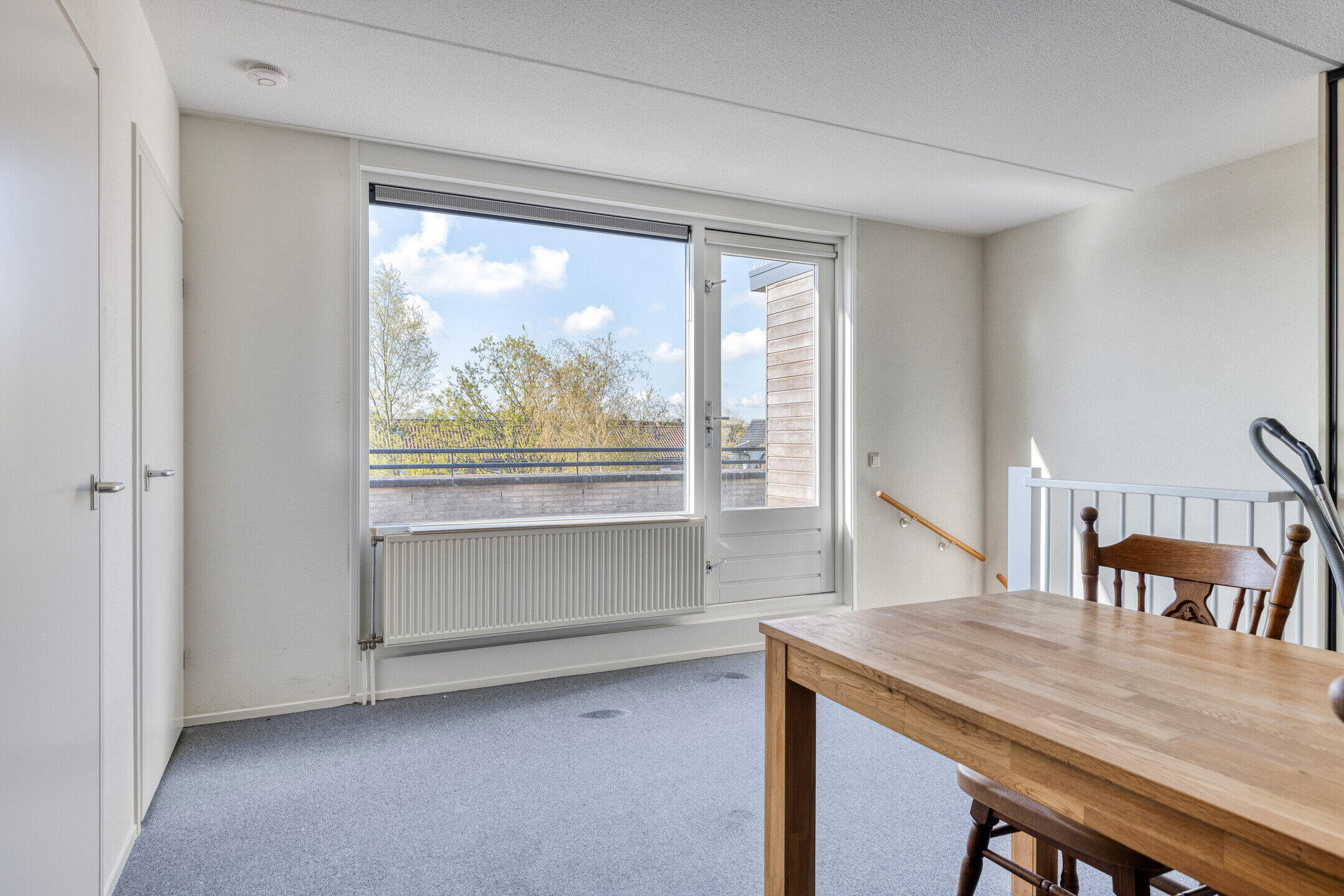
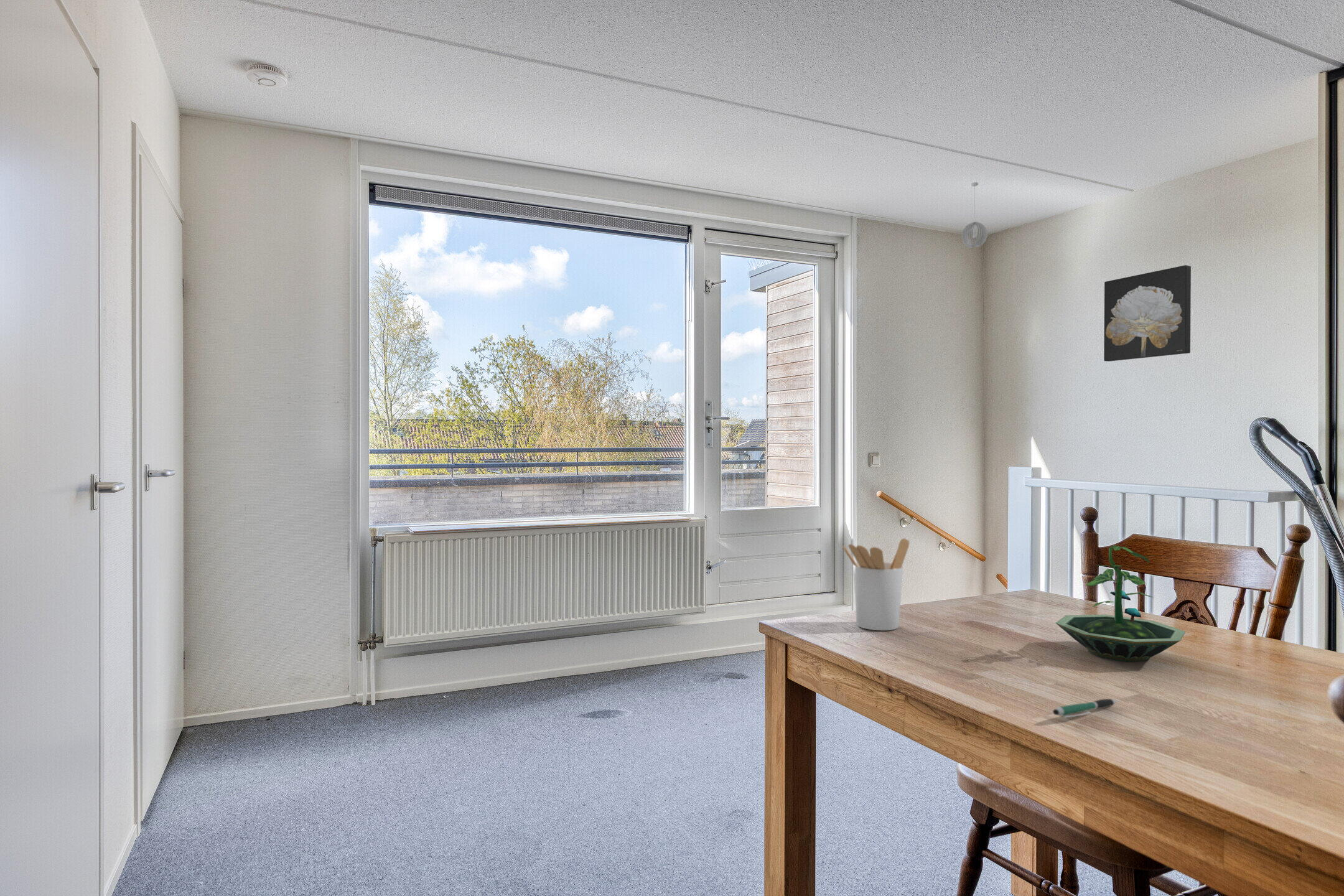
+ utensil holder (874, 582)
+ pen (1086, 706)
+ wall art (1146, 315)
+ pendant light (974, 215)
+ terrarium (1119, 566)
